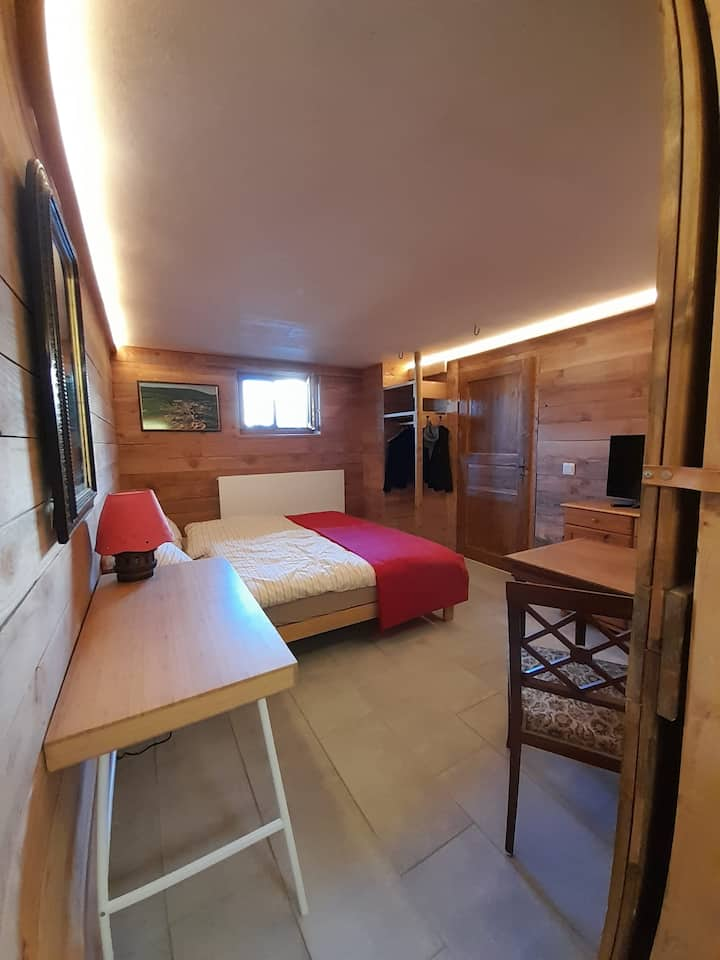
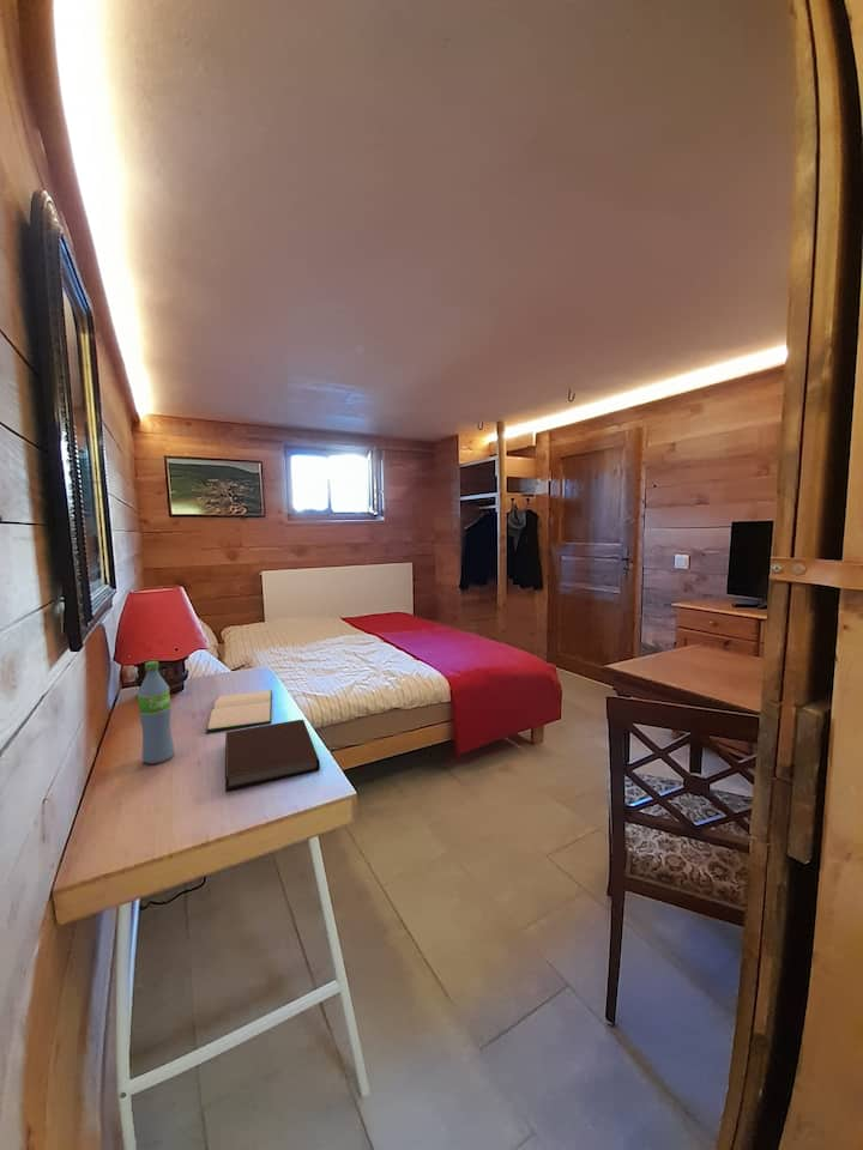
+ water bottle (155, 710)
+ notebook (270, 750)
+ hardback book (242, 706)
